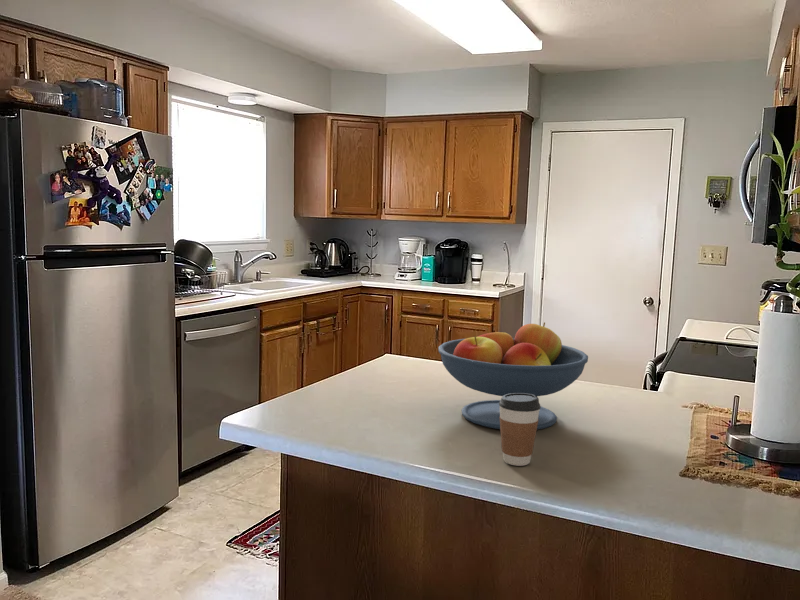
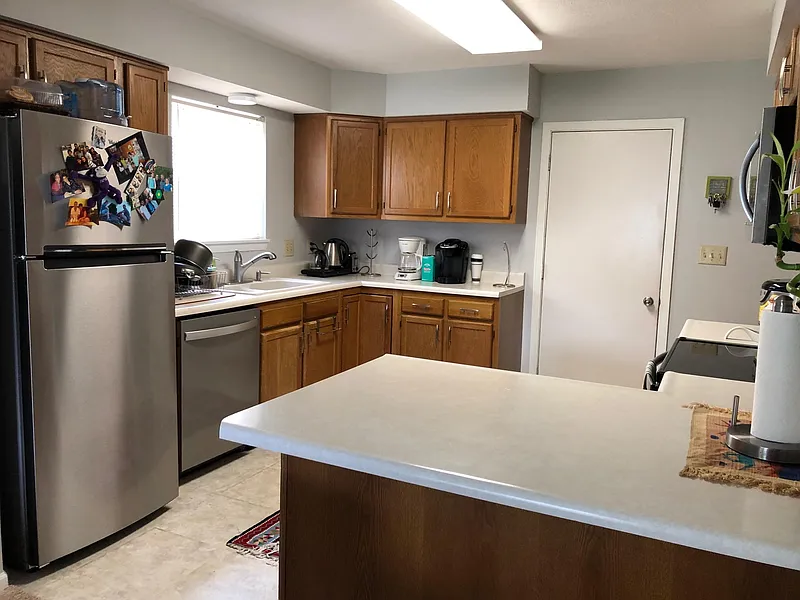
- fruit bowl (510, 371)
- coffee cup (518, 429)
